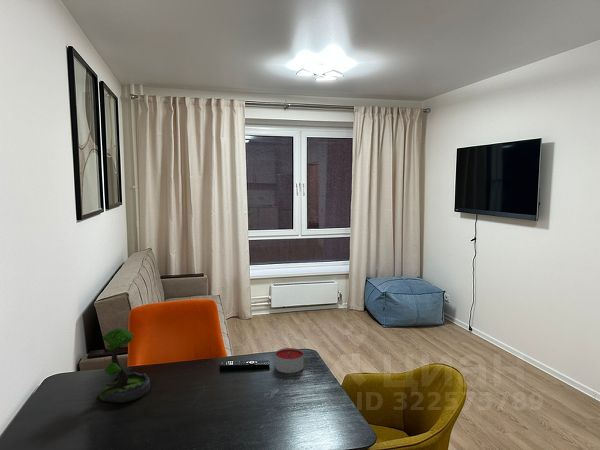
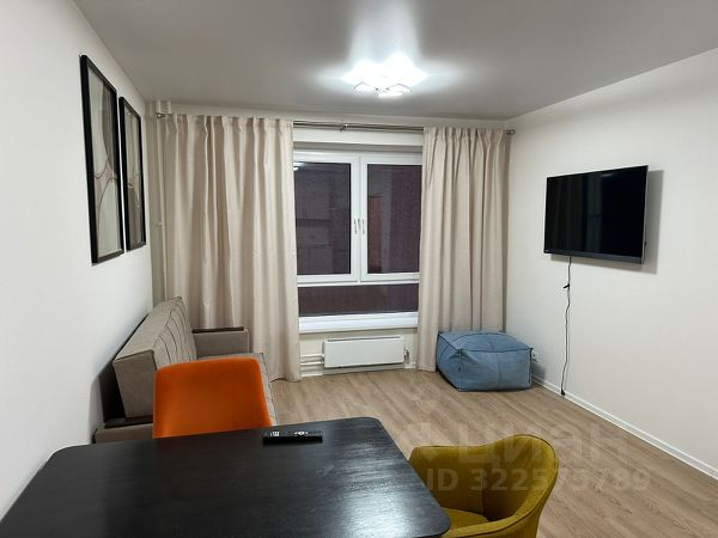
- plant (119, 363)
- candle (289, 359)
